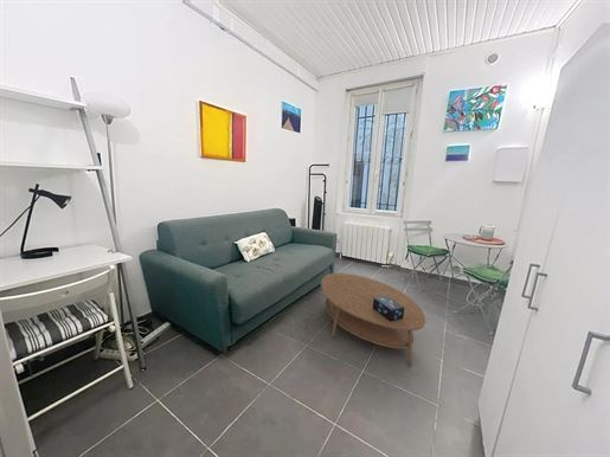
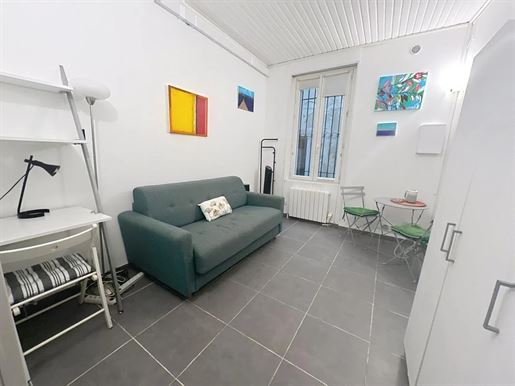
- coffee table (364, 310)
- decorative box (387, 307)
